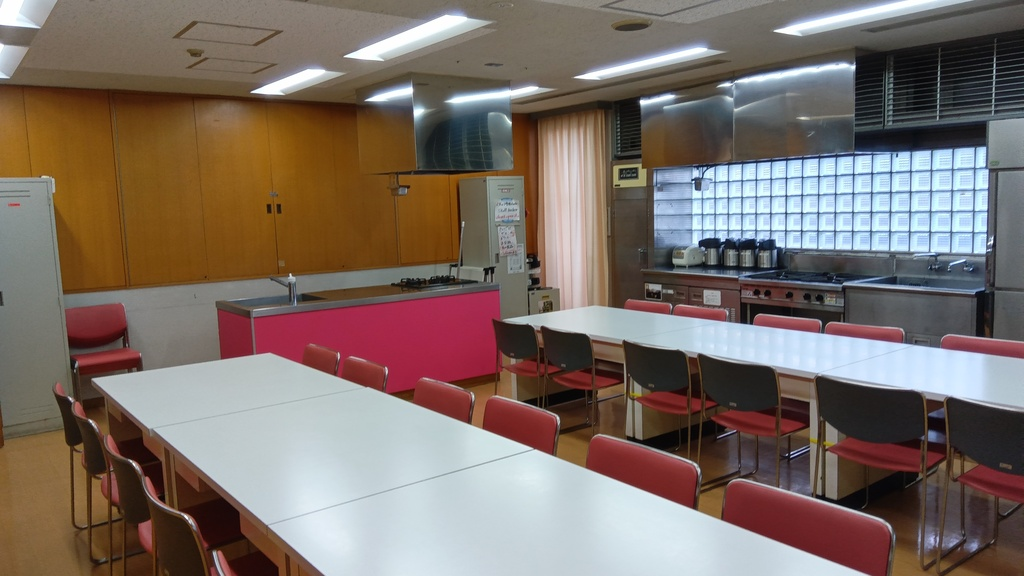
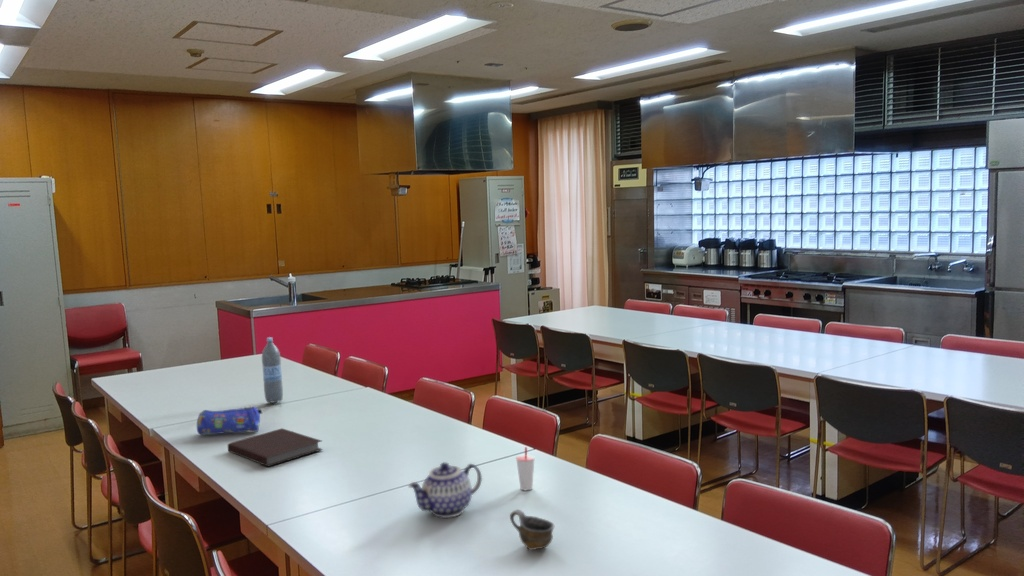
+ cup (525, 467)
+ teapot (446, 486)
+ cup (534, 529)
+ notebook (275, 446)
+ water bottle (272, 370)
+ pencil case (229, 420)
